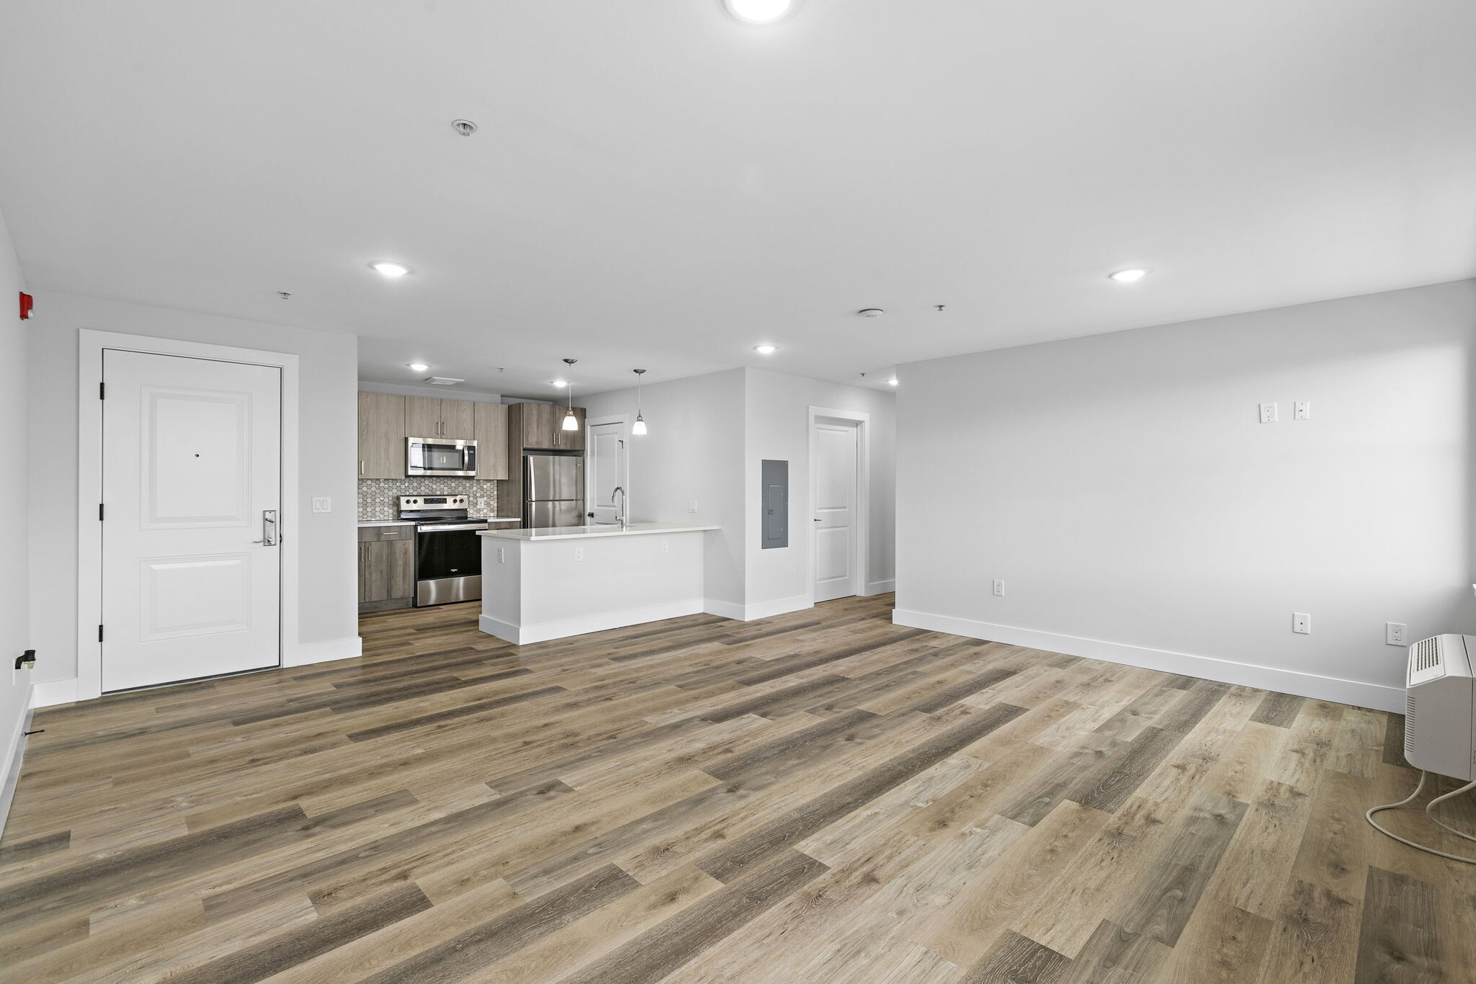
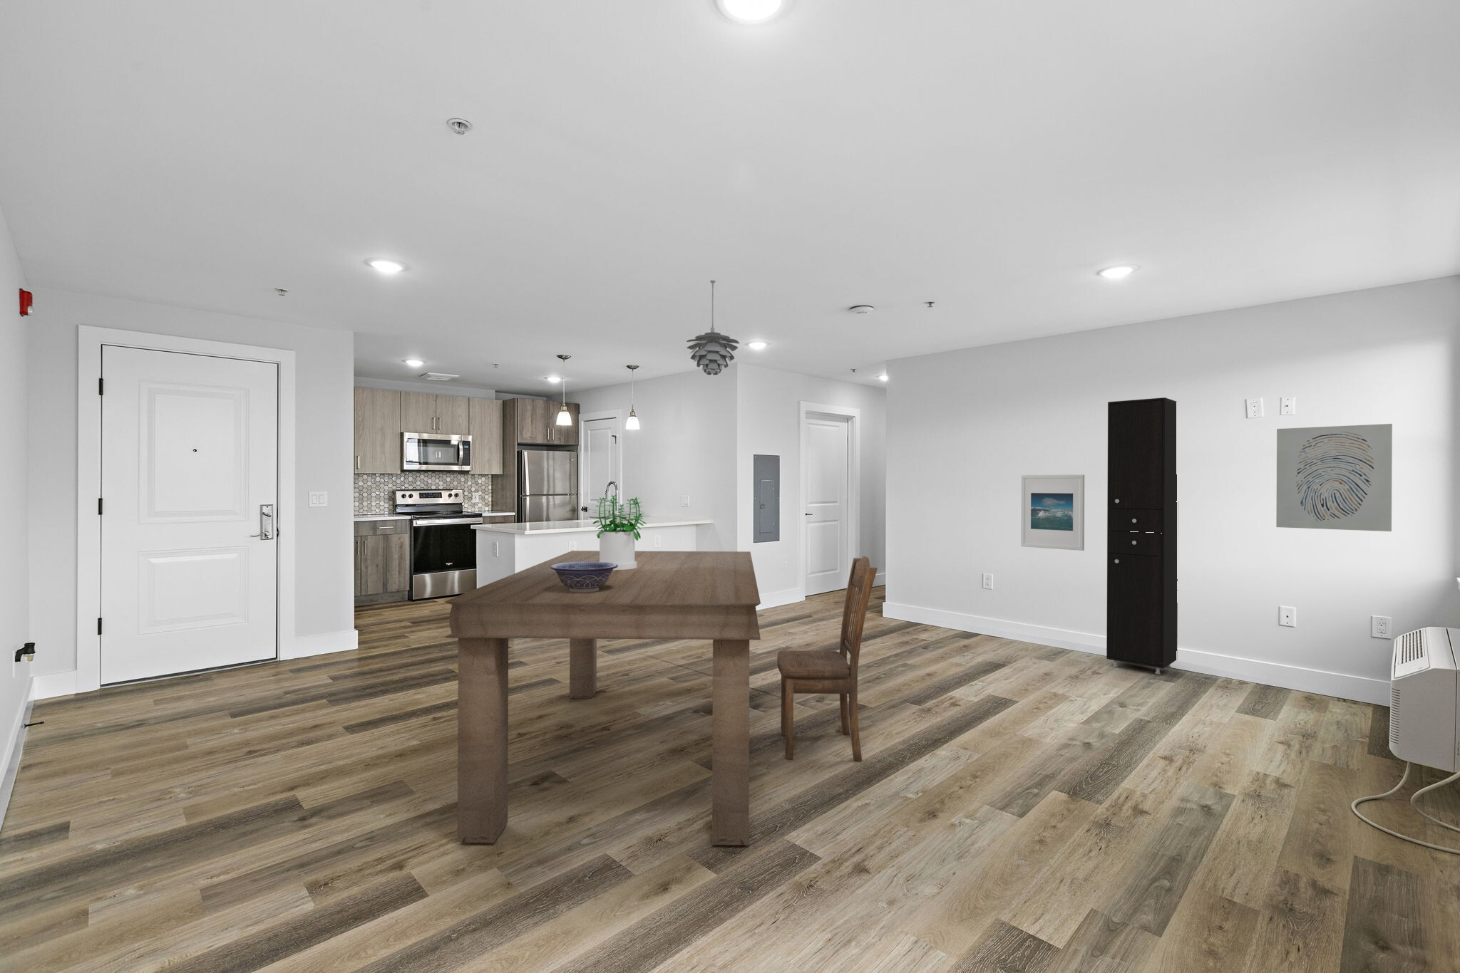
+ decorative bowl (583, 577)
+ dining table (639, 639)
+ cabinet (1142, 534)
+ pendant light (713, 327)
+ dining chair (822, 652)
+ wall art (1332, 477)
+ potted plant (619, 530)
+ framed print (1052, 511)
